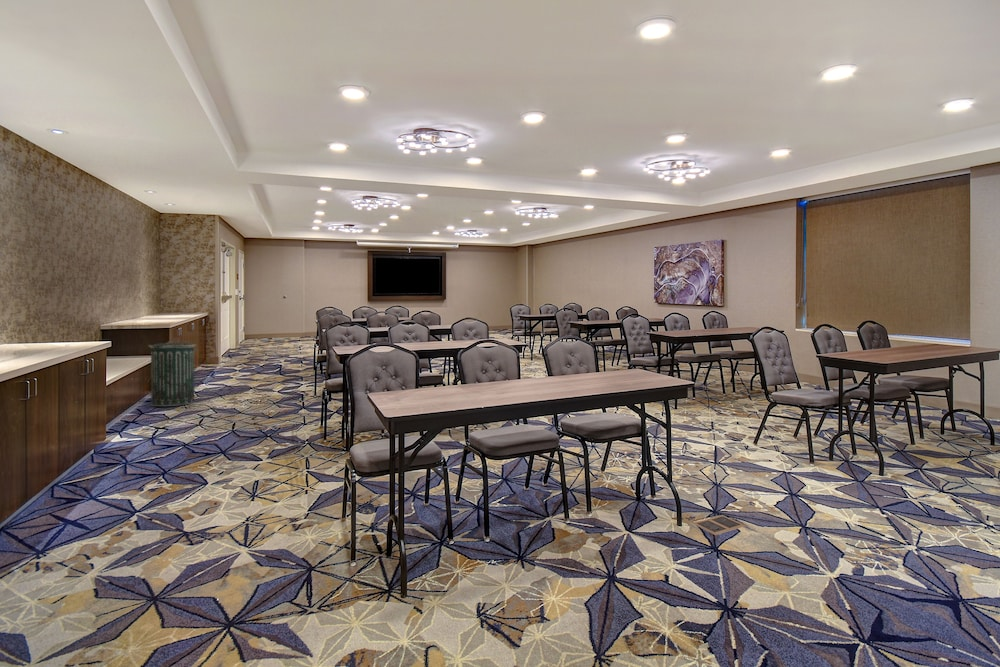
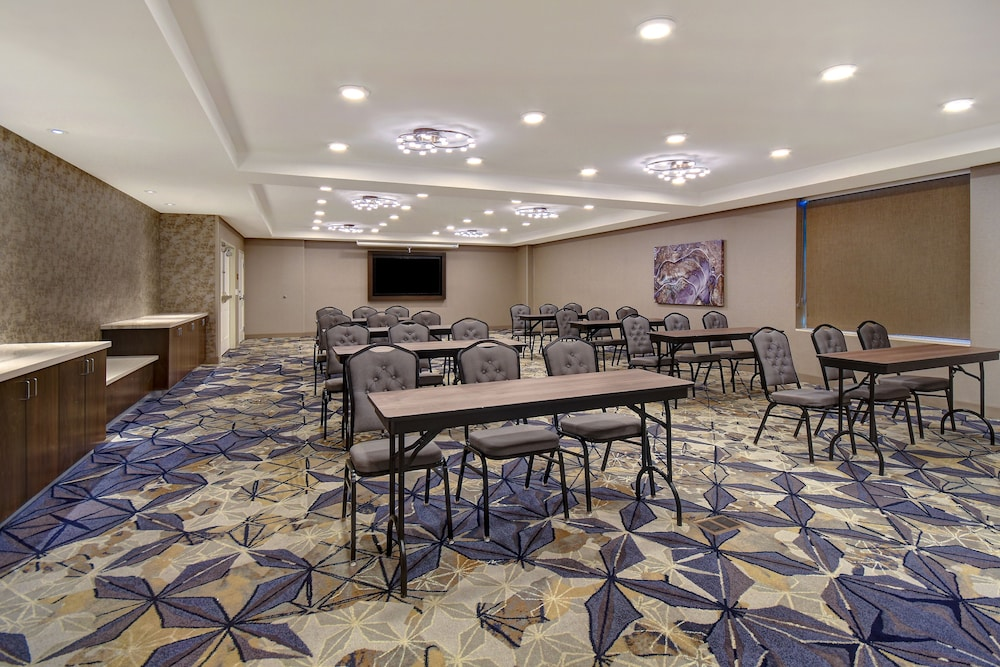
- trash can (173, 372)
